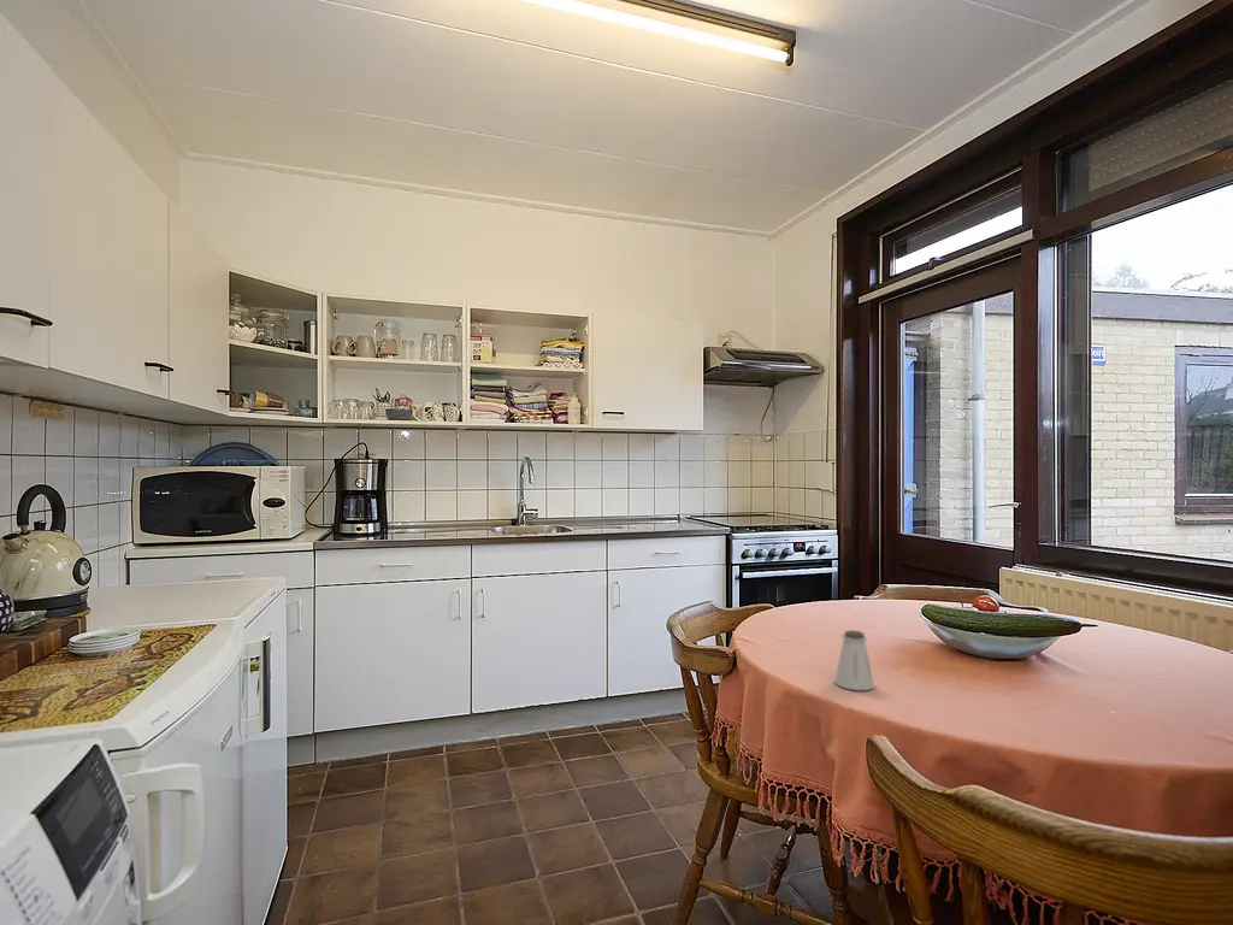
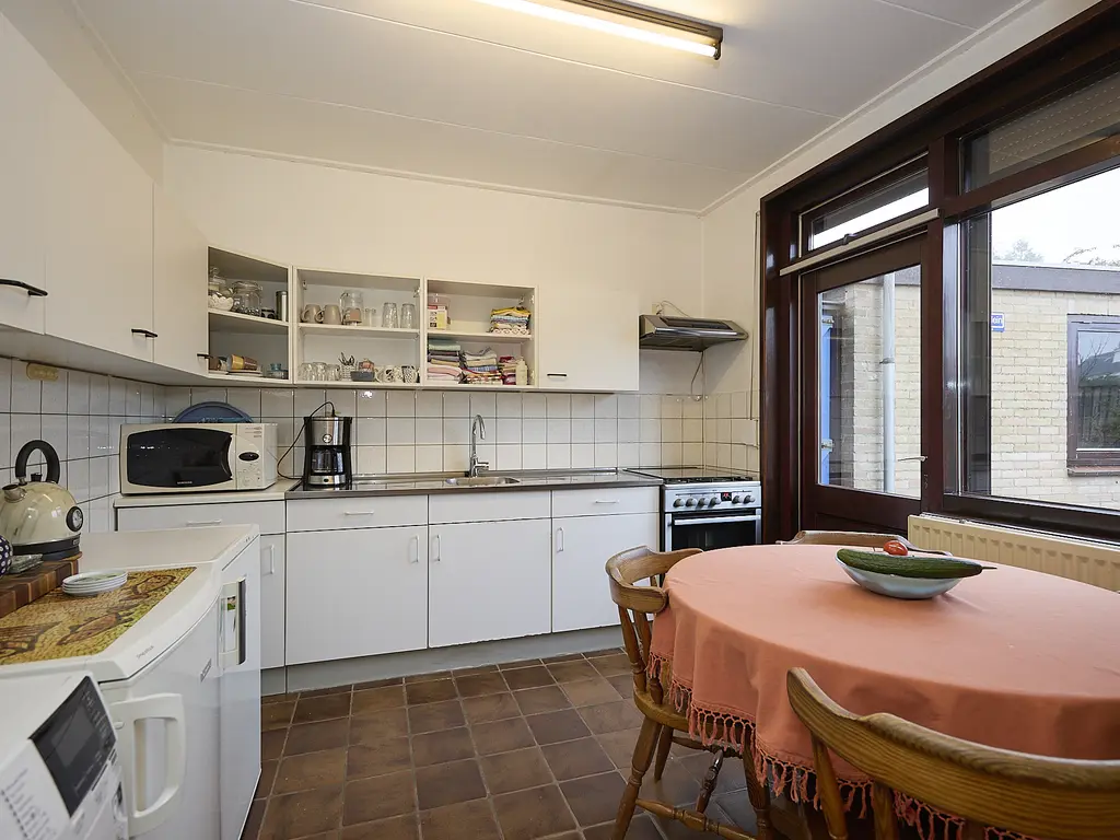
- saltshaker (854, 658)
